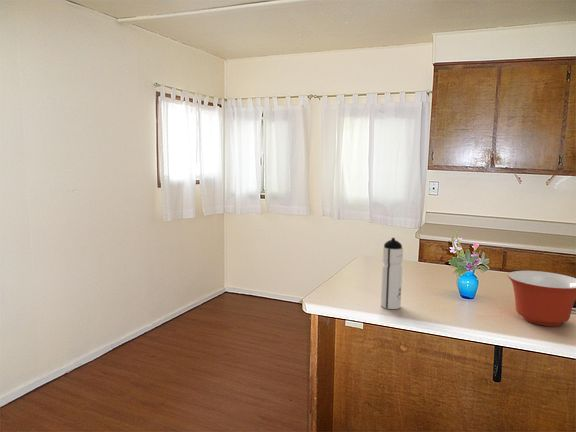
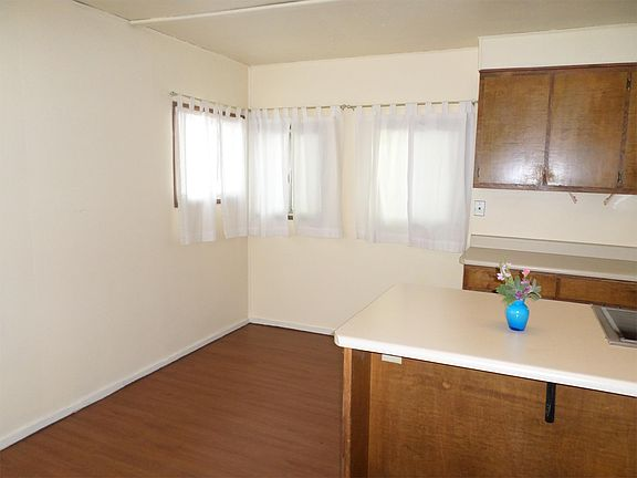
- water bottle (391, 272)
- mixing bowl (543, 299)
